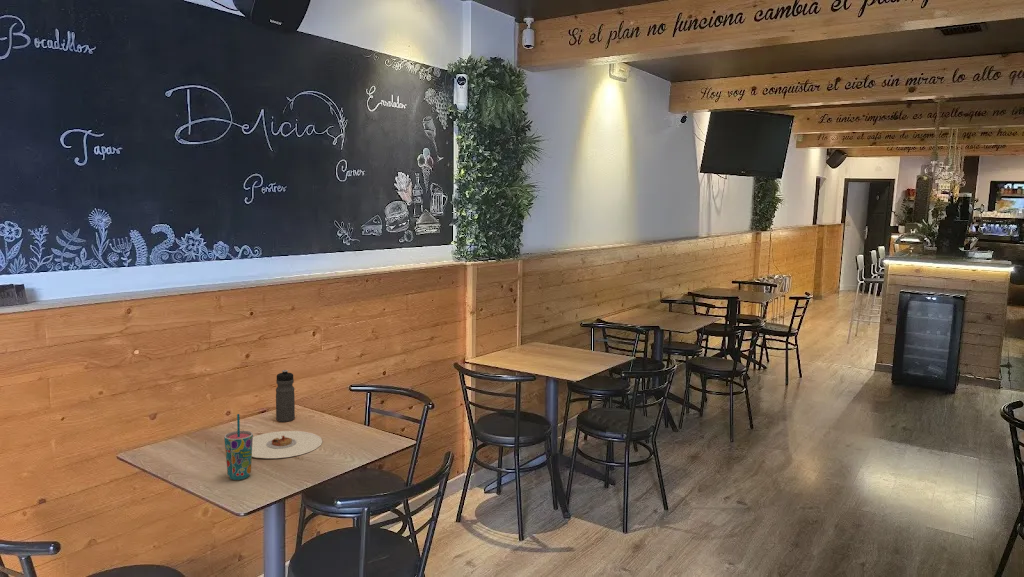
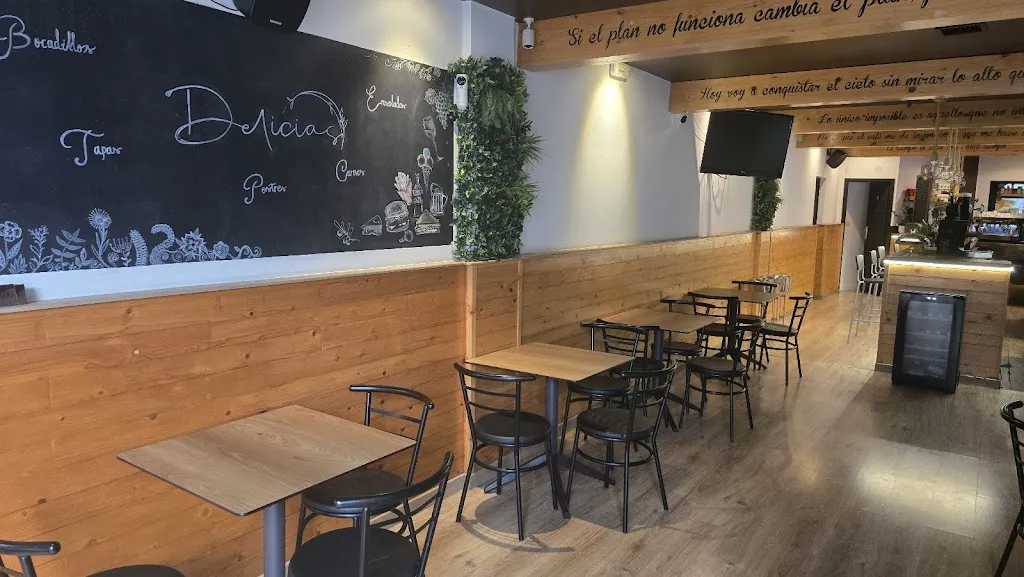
- water bottle (285, 394)
- cup (238, 445)
- plate (281, 441)
